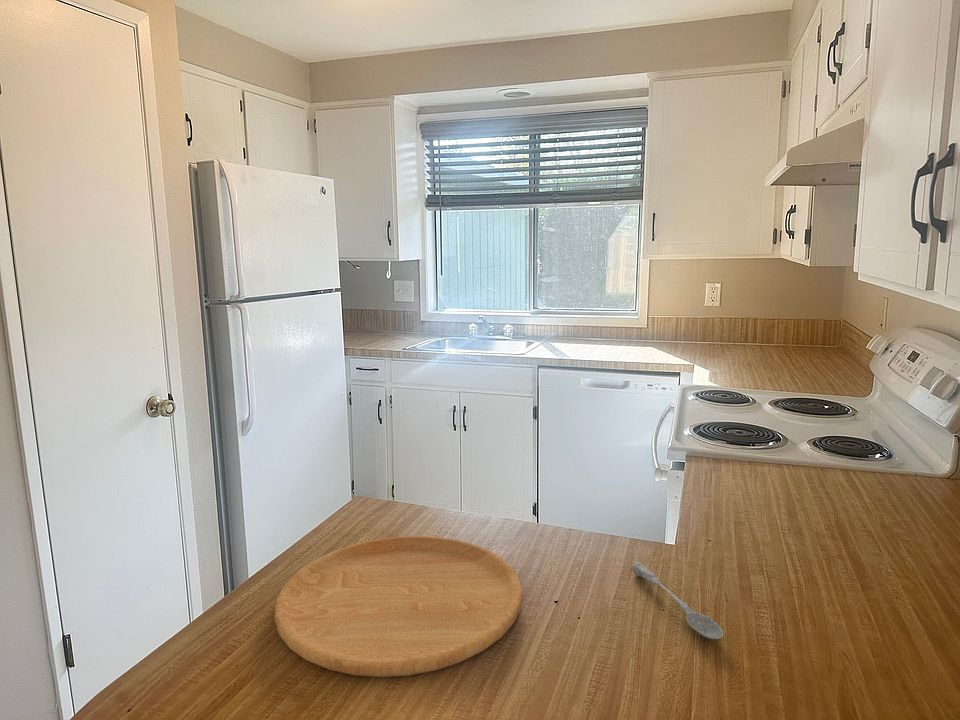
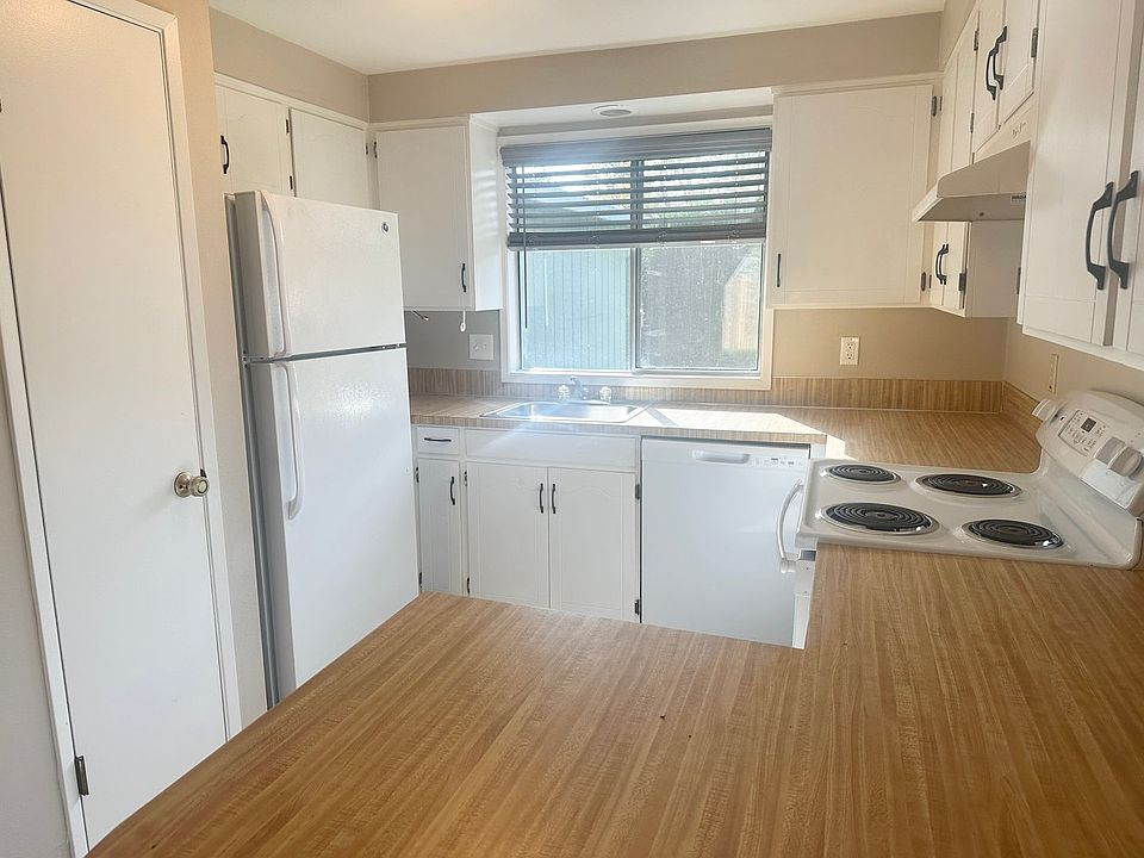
- cutting board (401, 595)
- soupspoon (674, 598)
